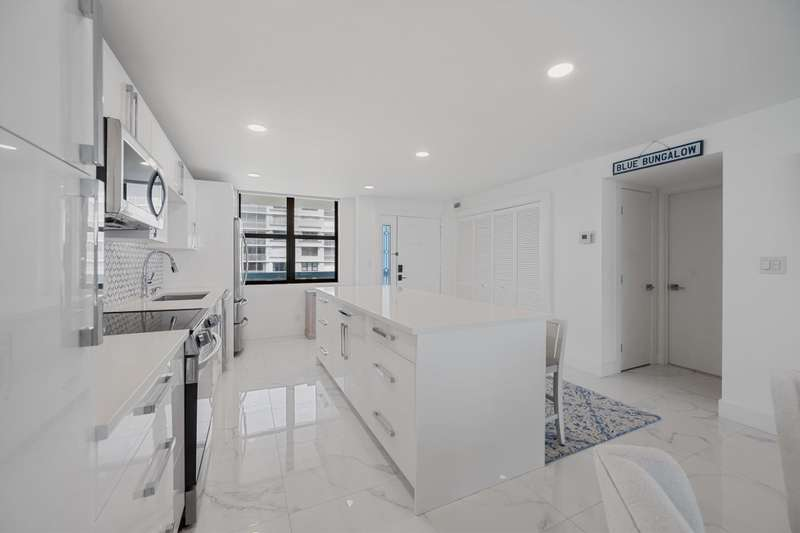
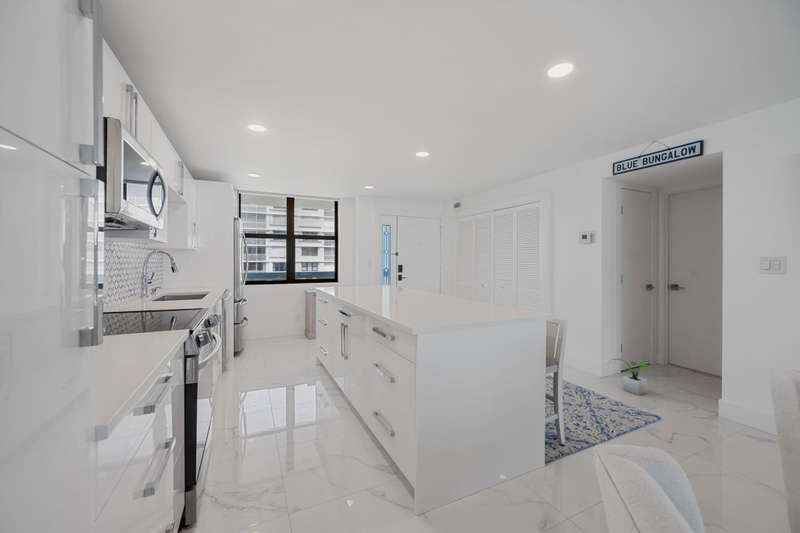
+ potted plant (633, 375)
